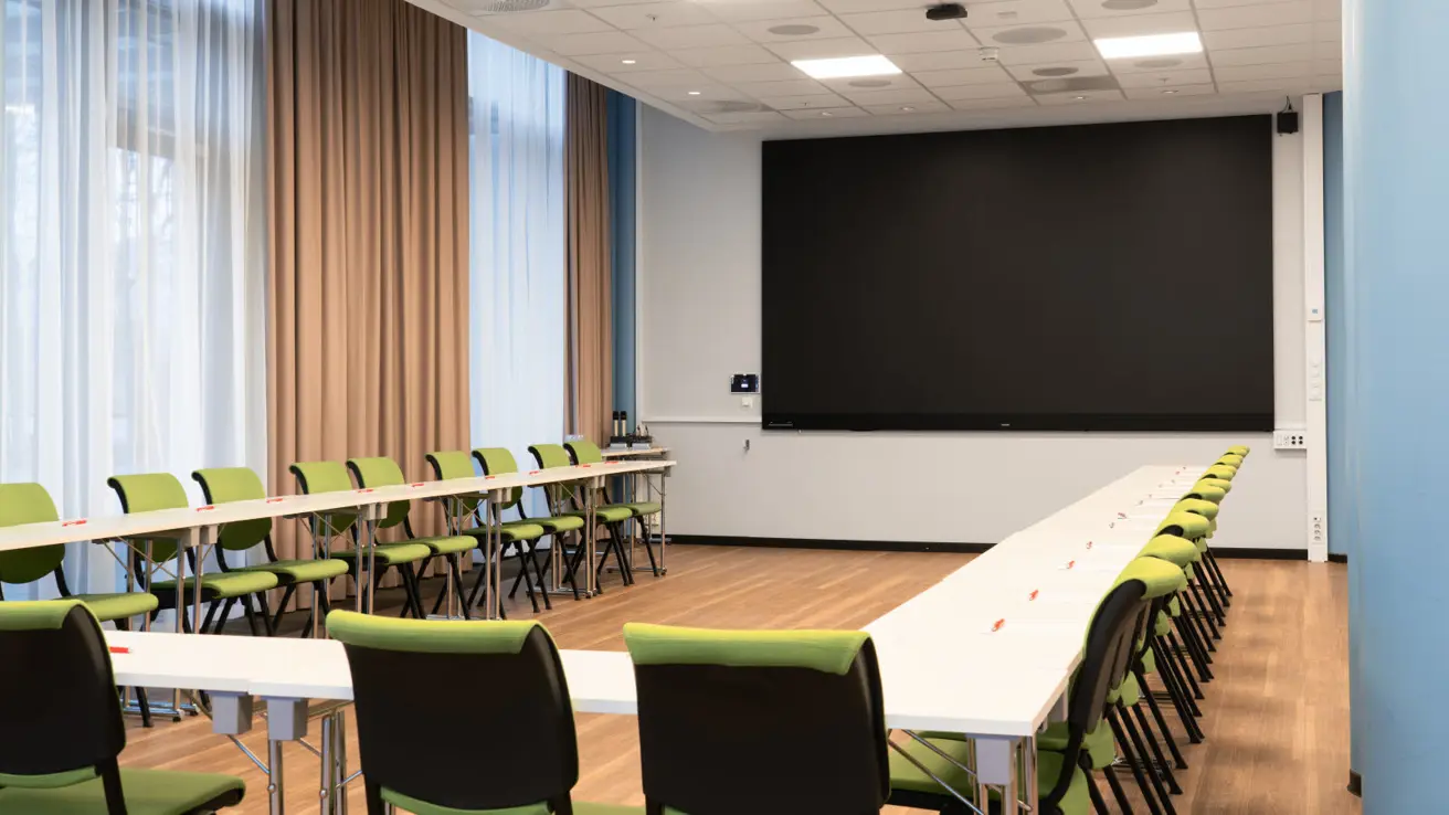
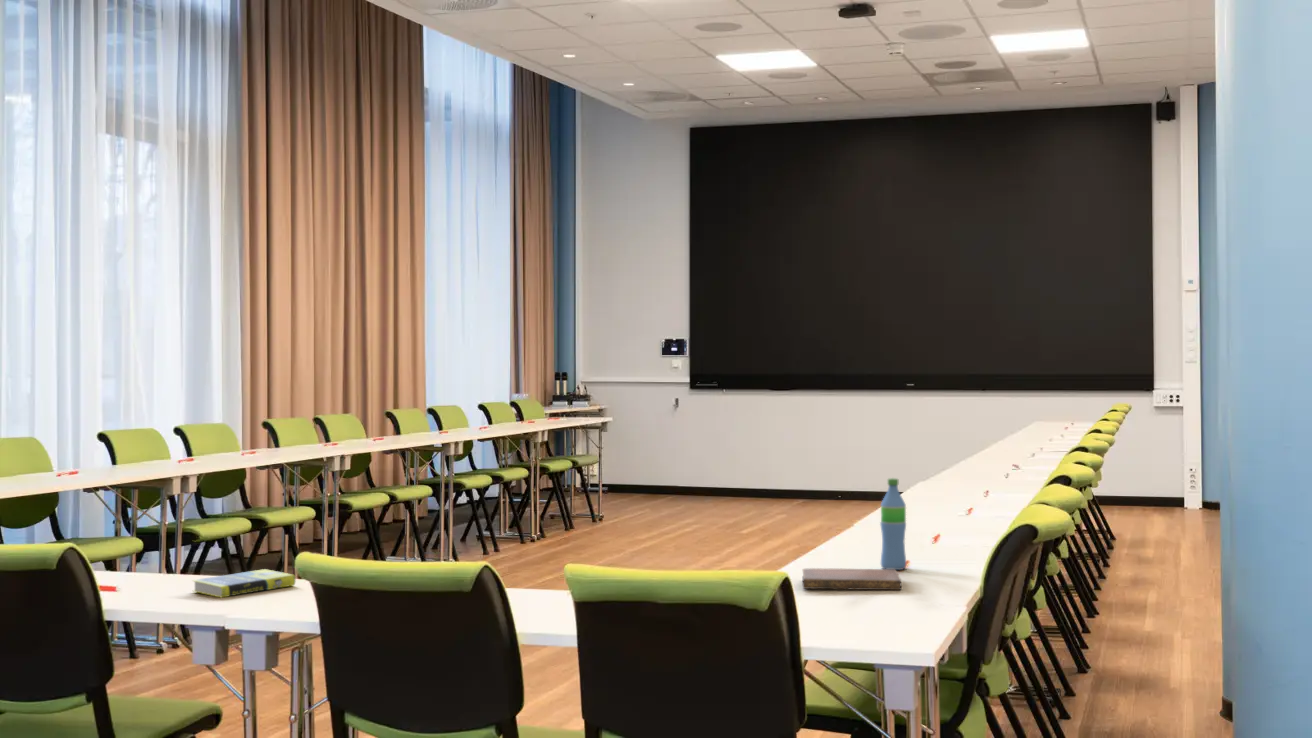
+ book (244, 583)
+ notebook (850, 578)
+ water bottle (893, 523)
